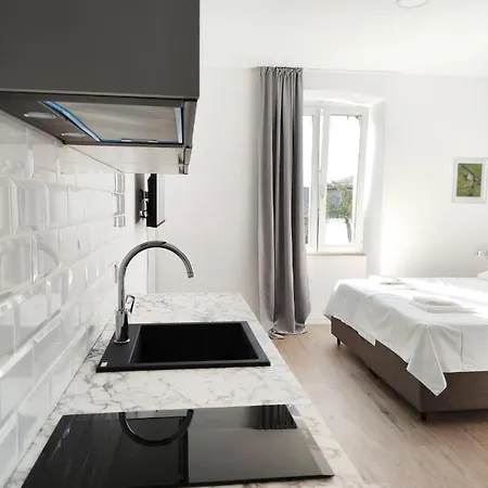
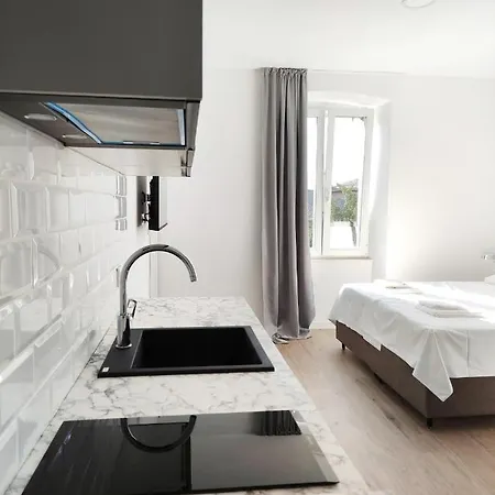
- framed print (468, 180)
